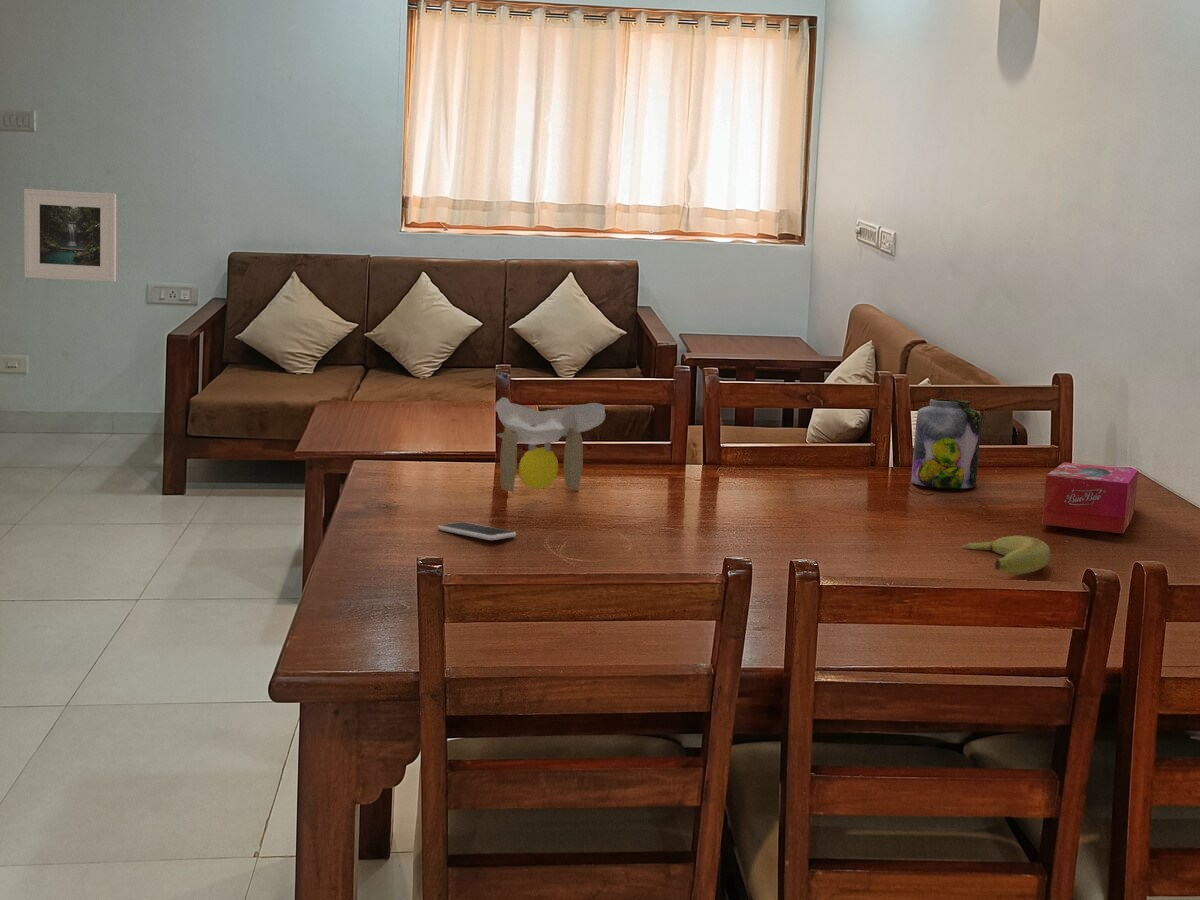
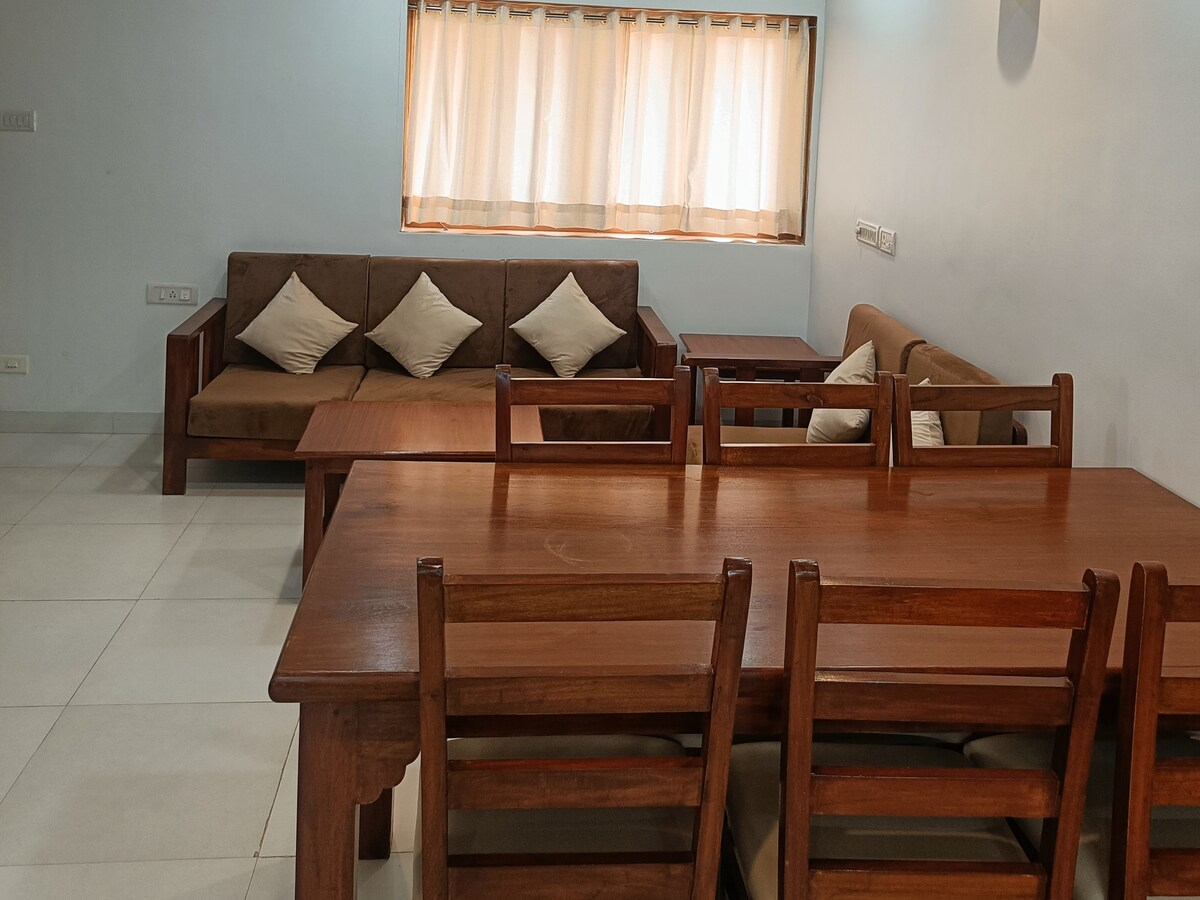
- smartphone (476, 530)
- banana (996, 548)
- jar (946, 442)
- tissue box (1091, 495)
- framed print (70, 235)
- flower (545, 445)
